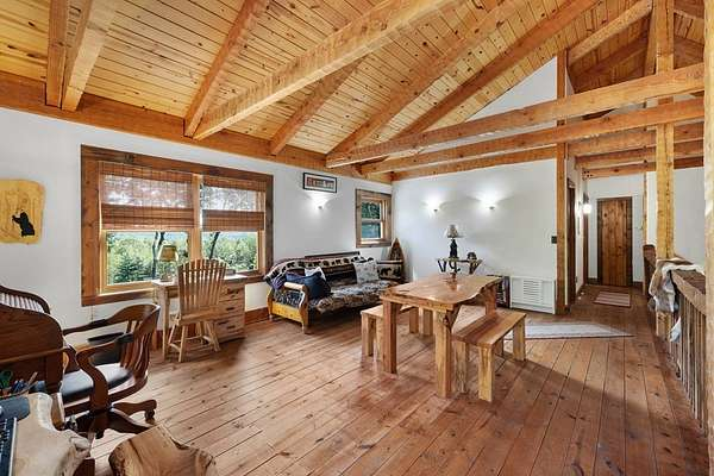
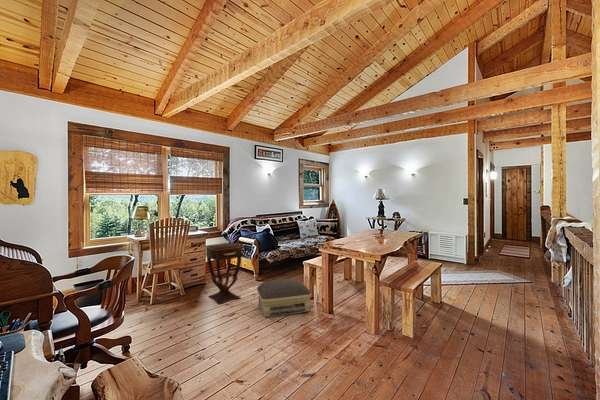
+ air purifier (283, 294)
+ side table (224, 273)
